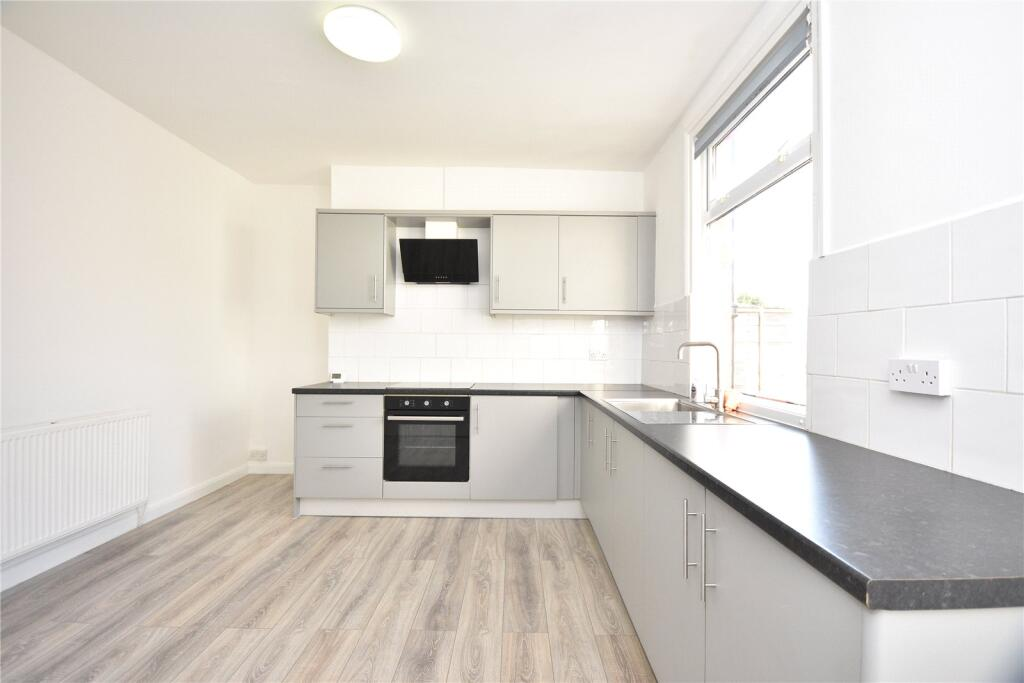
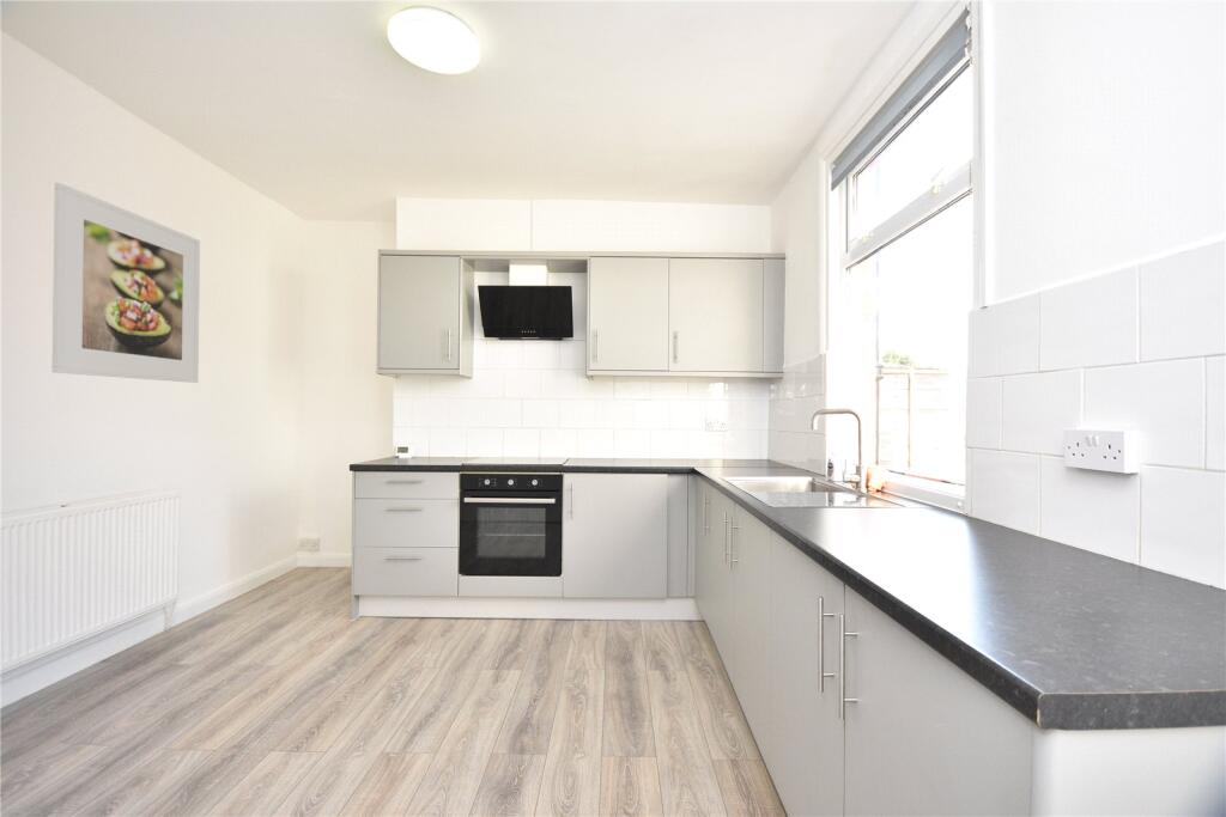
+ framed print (136, 297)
